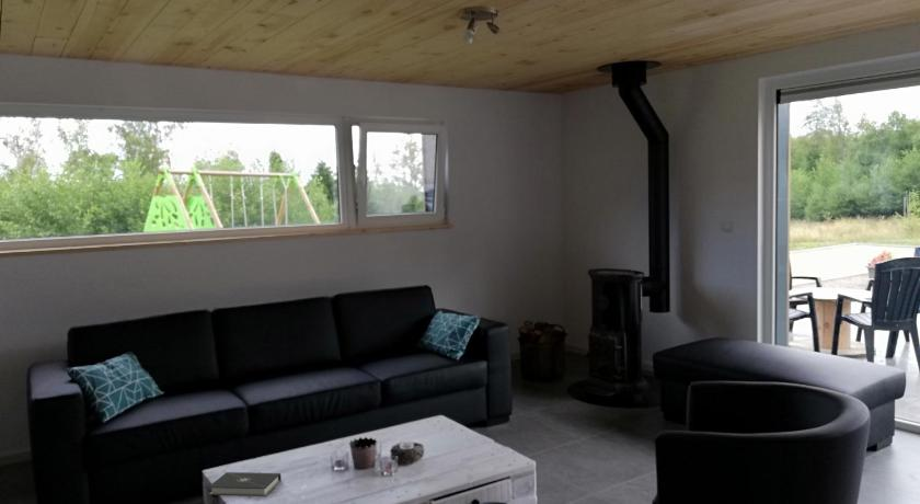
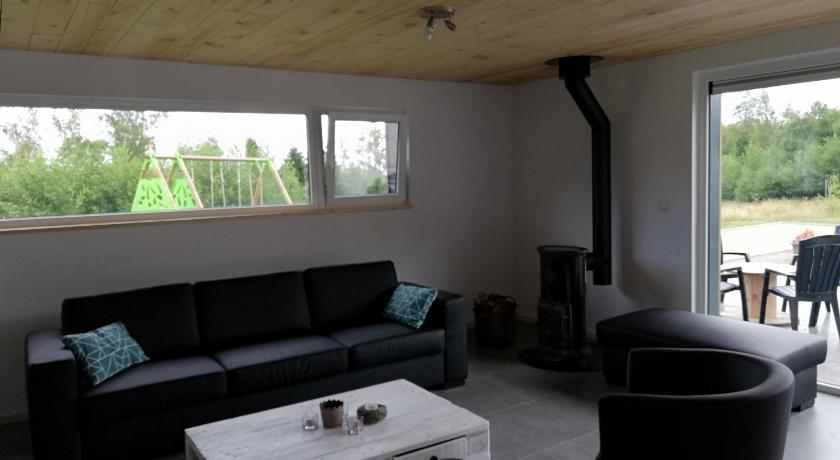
- book (245, 483)
